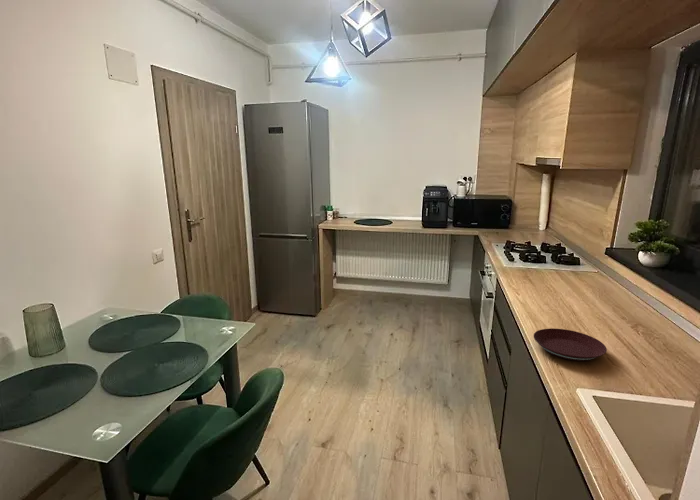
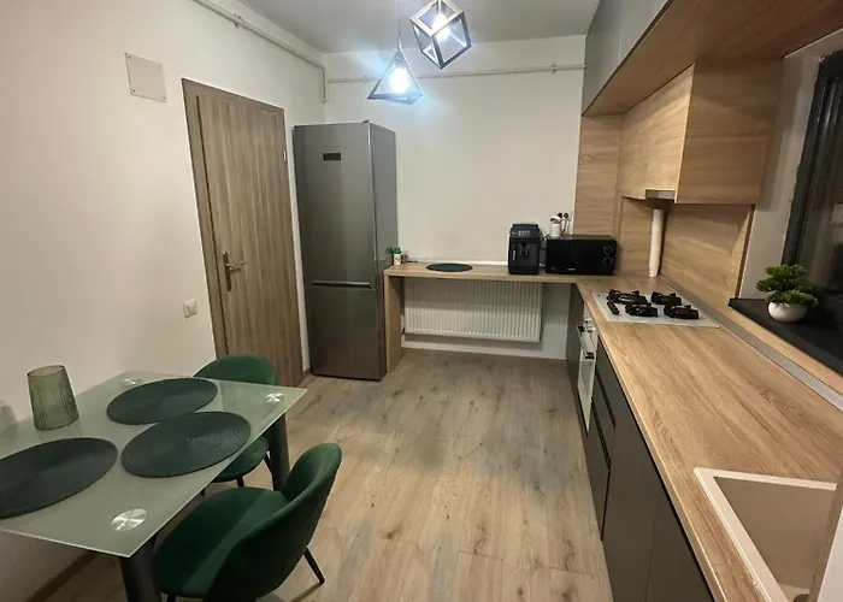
- plate (568, 345)
